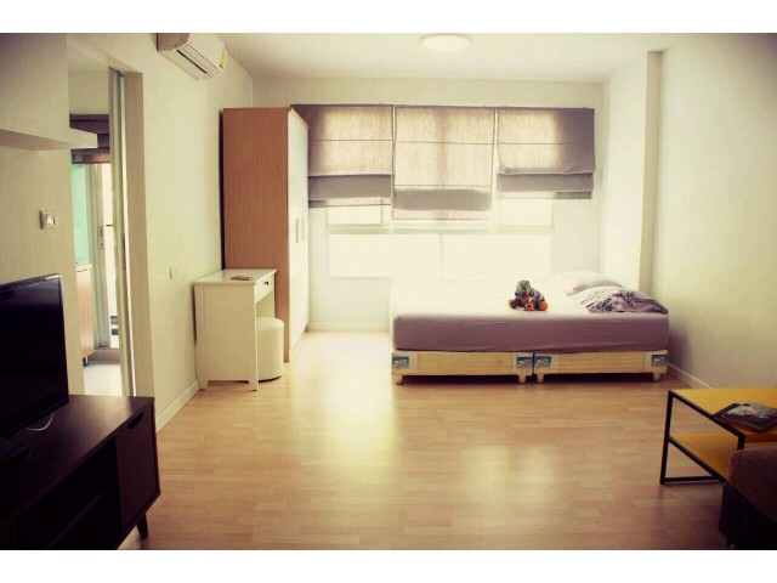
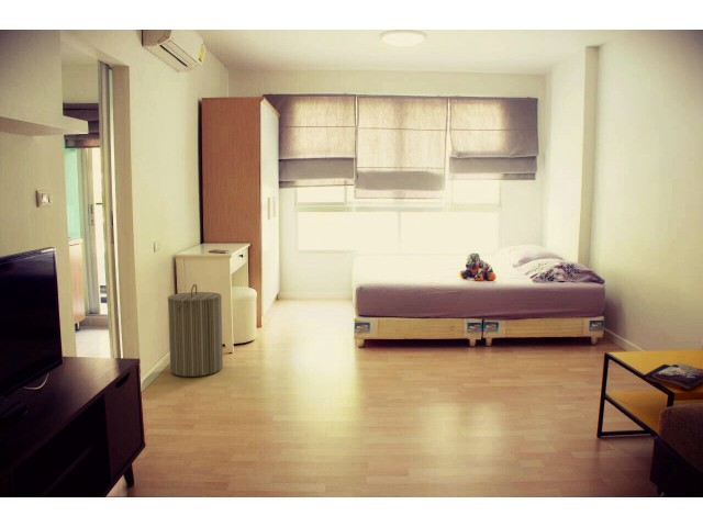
+ laundry hamper (196, 326)
